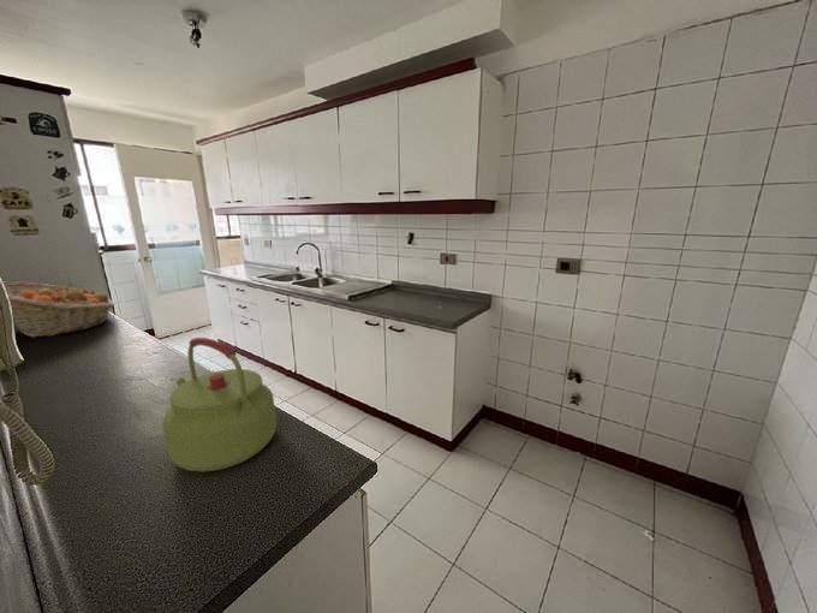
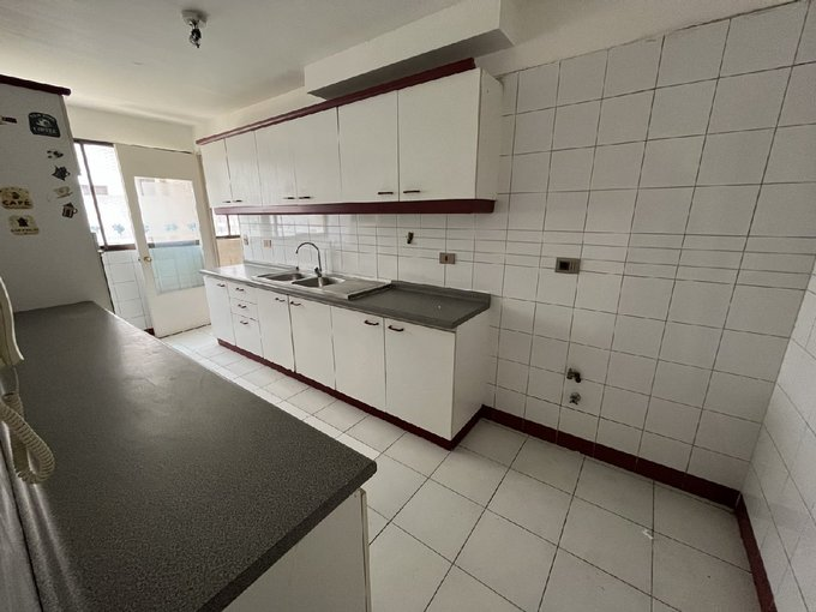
- fruit basket (54, 303)
- kettle (210, 389)
